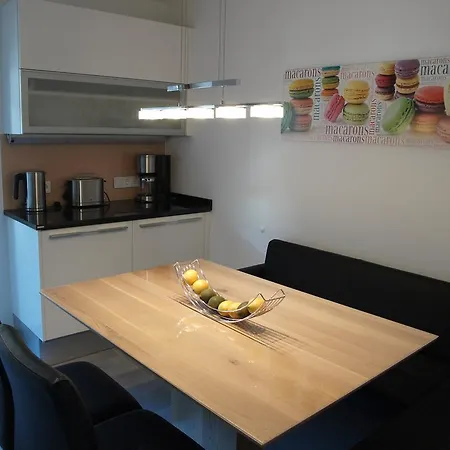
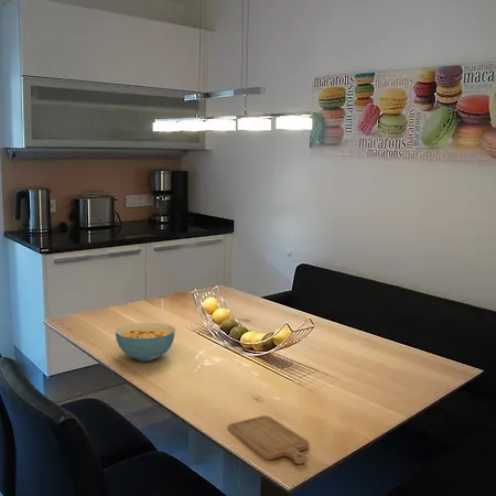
+ cereal bowl (145, 344)
+ chopping board (272, 439)
